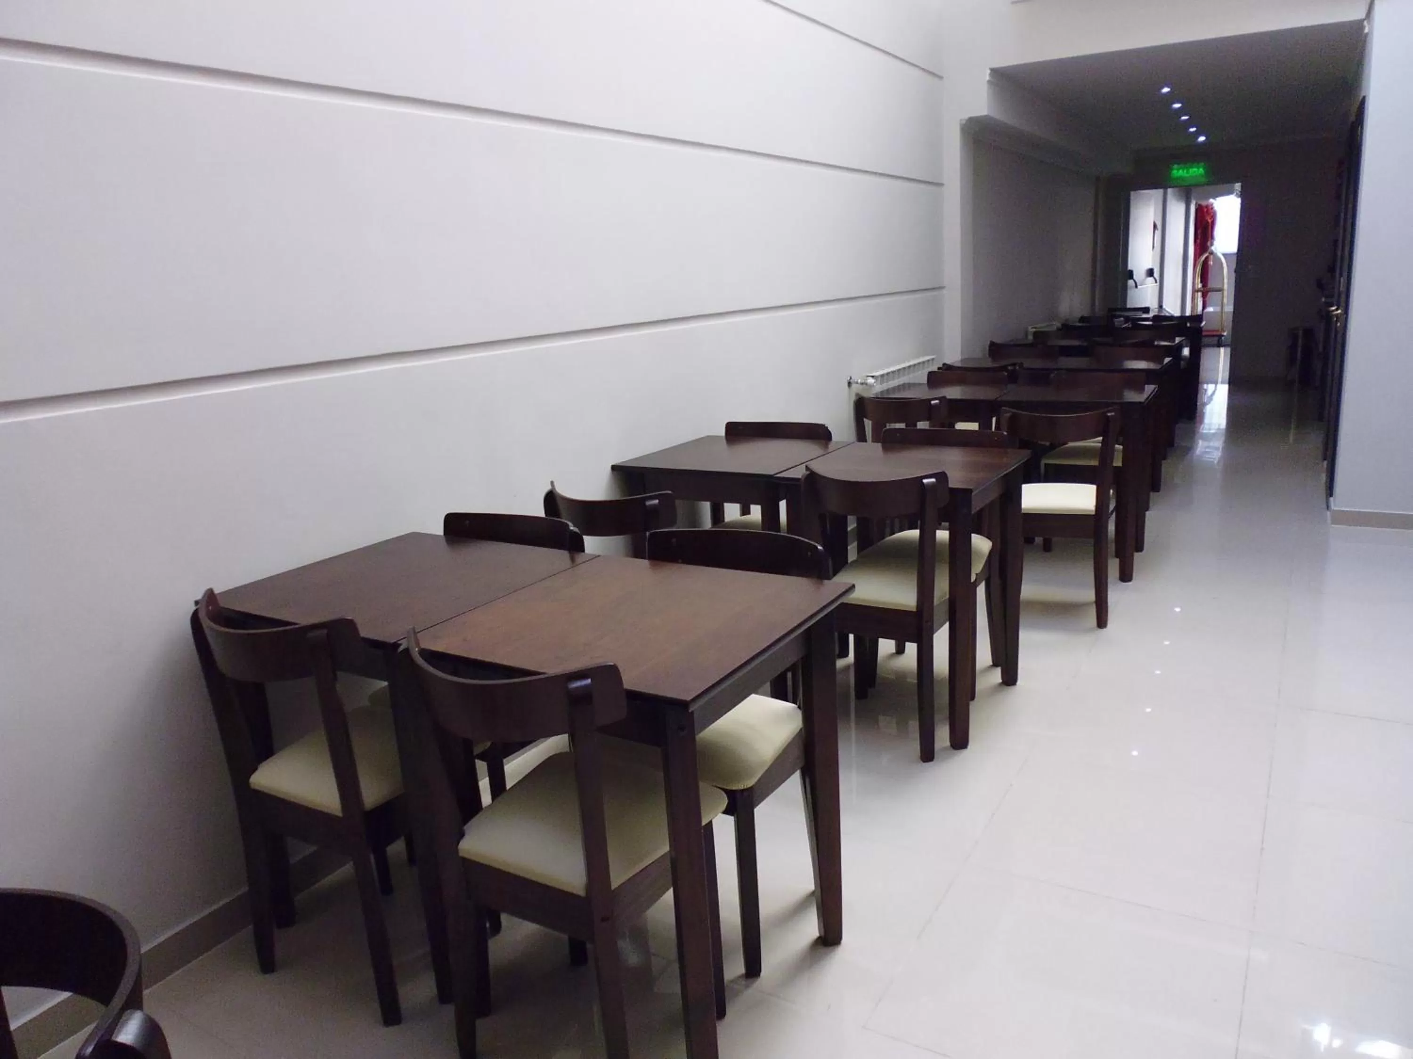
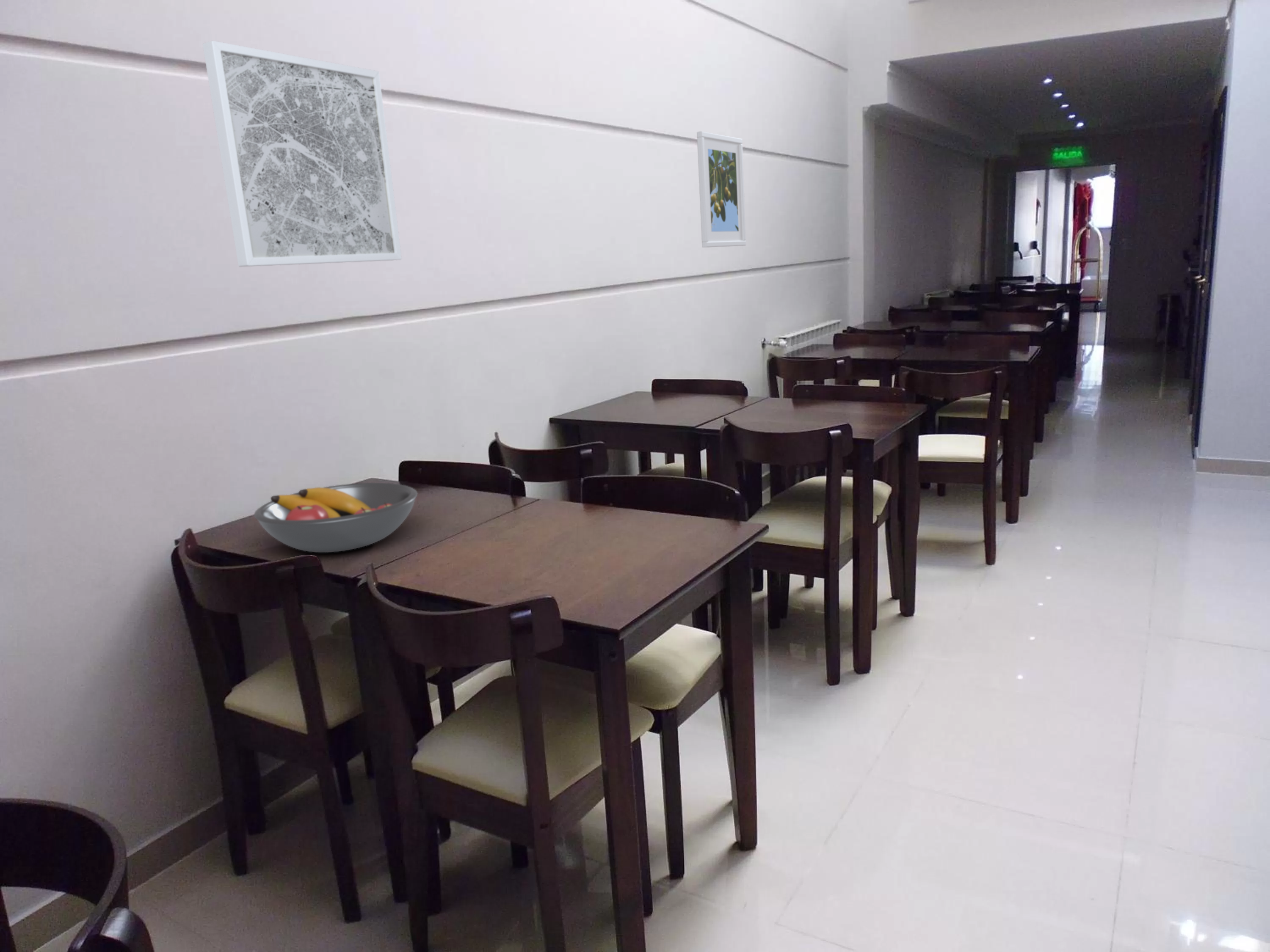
+ wall art (313, 163)
+ fruit bowl (340, 516)
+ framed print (723, 192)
